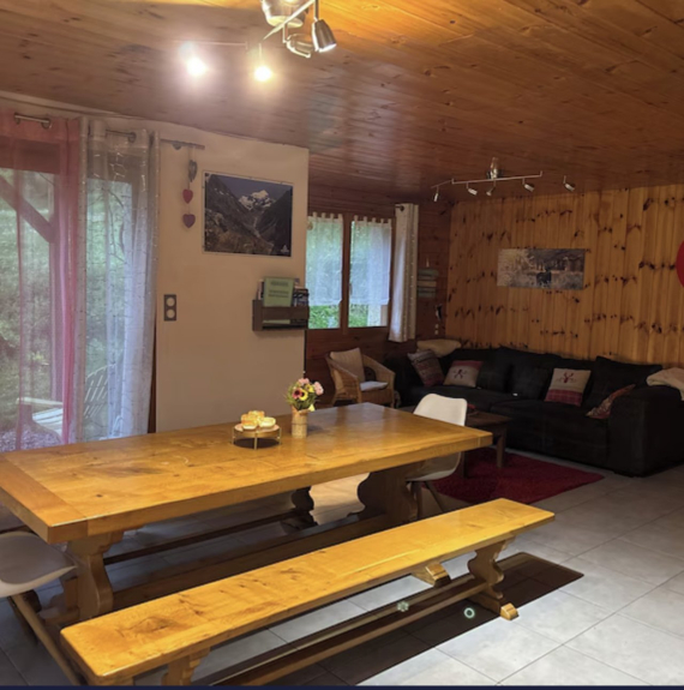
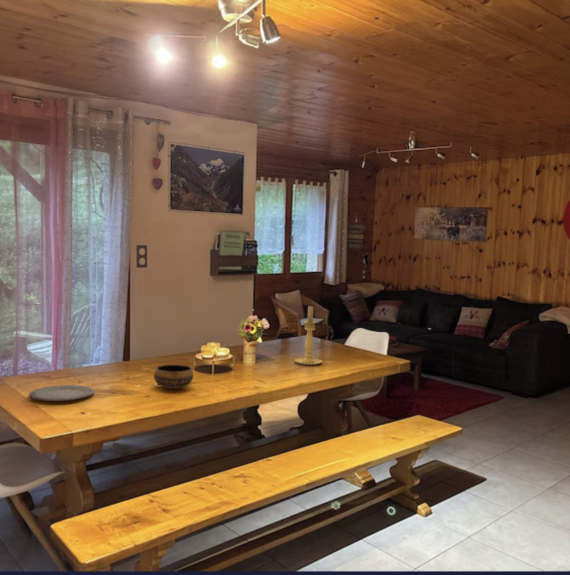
+ plate (62, 393)
+ bowl (173, 377)
+ candle holder (309, 333)
